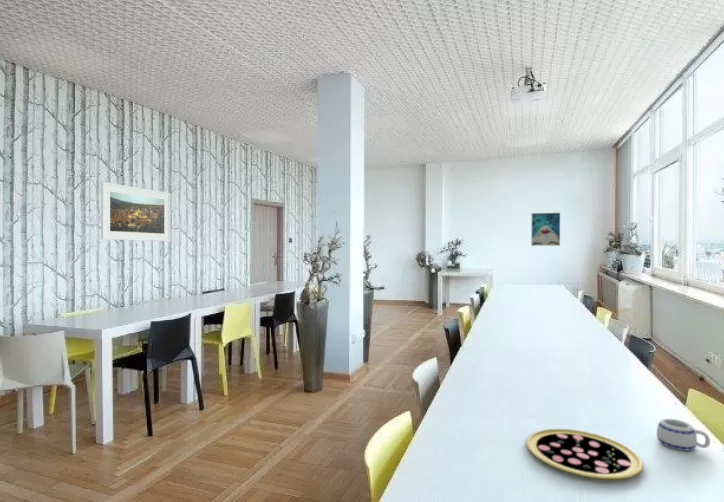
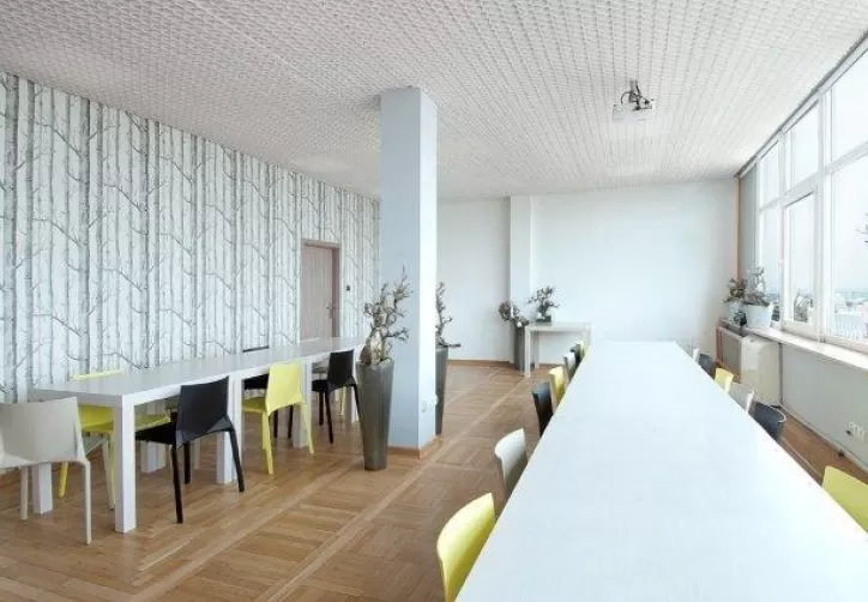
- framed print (138, 214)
- mug (682, 435)
- wall art (545, 229)
- pizza (581, 451)
